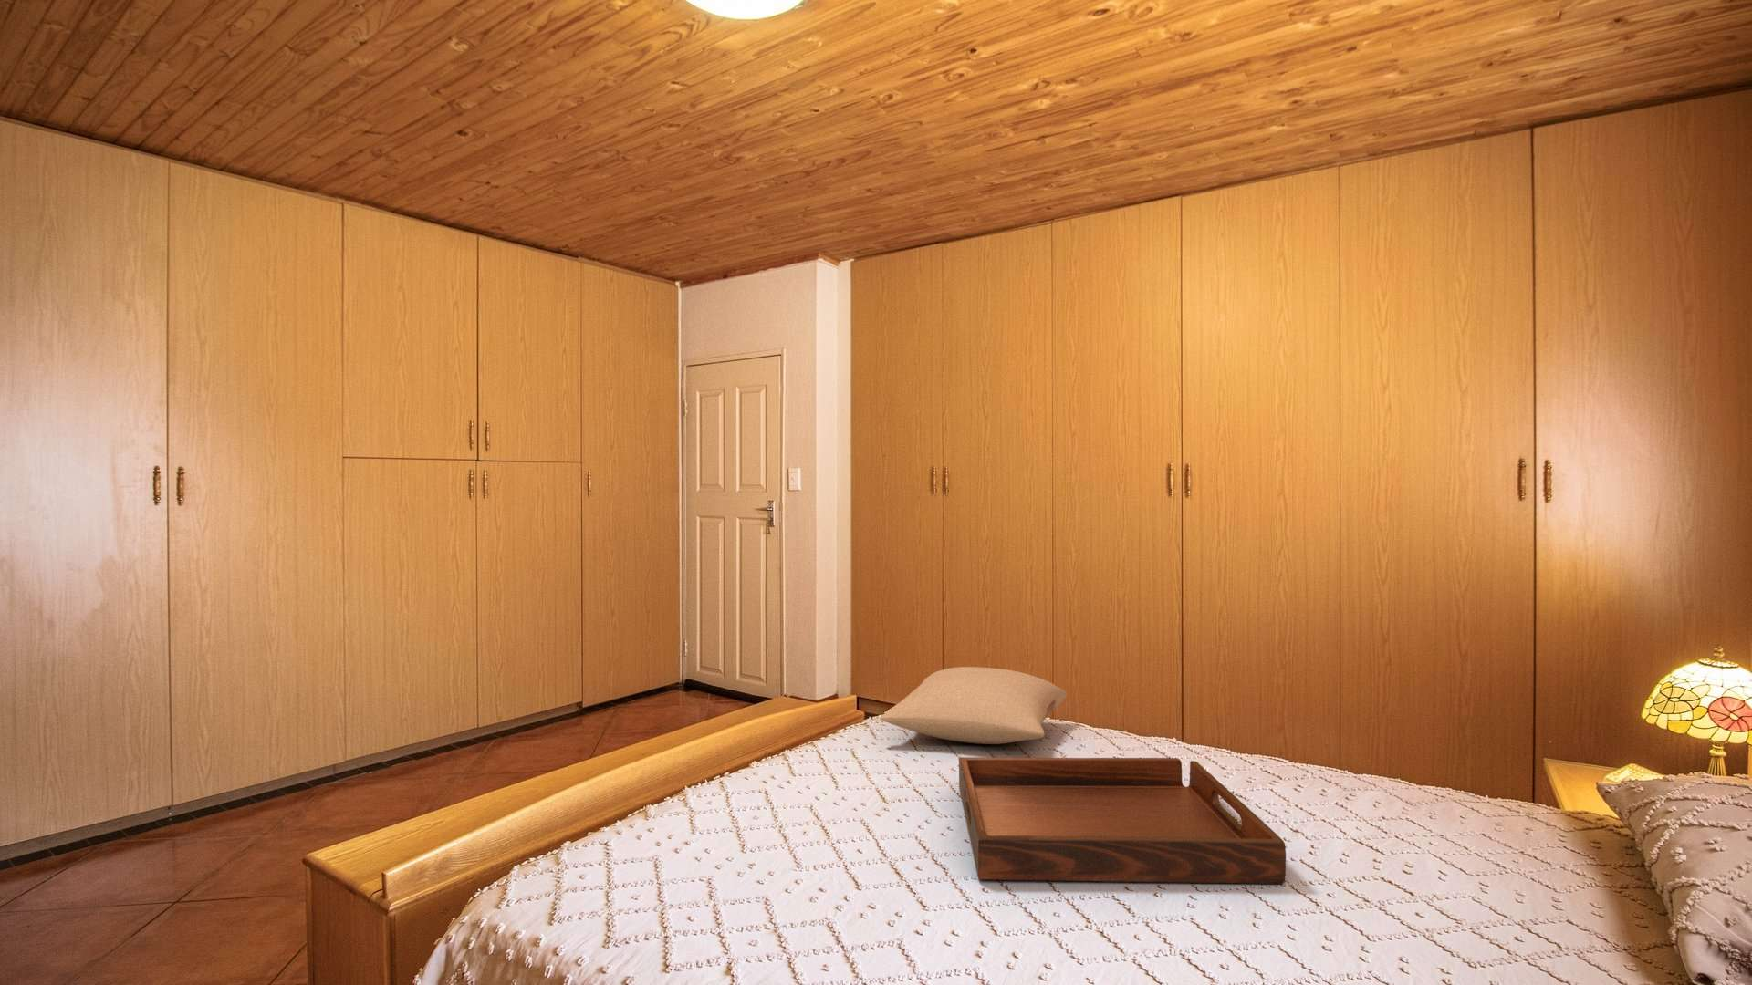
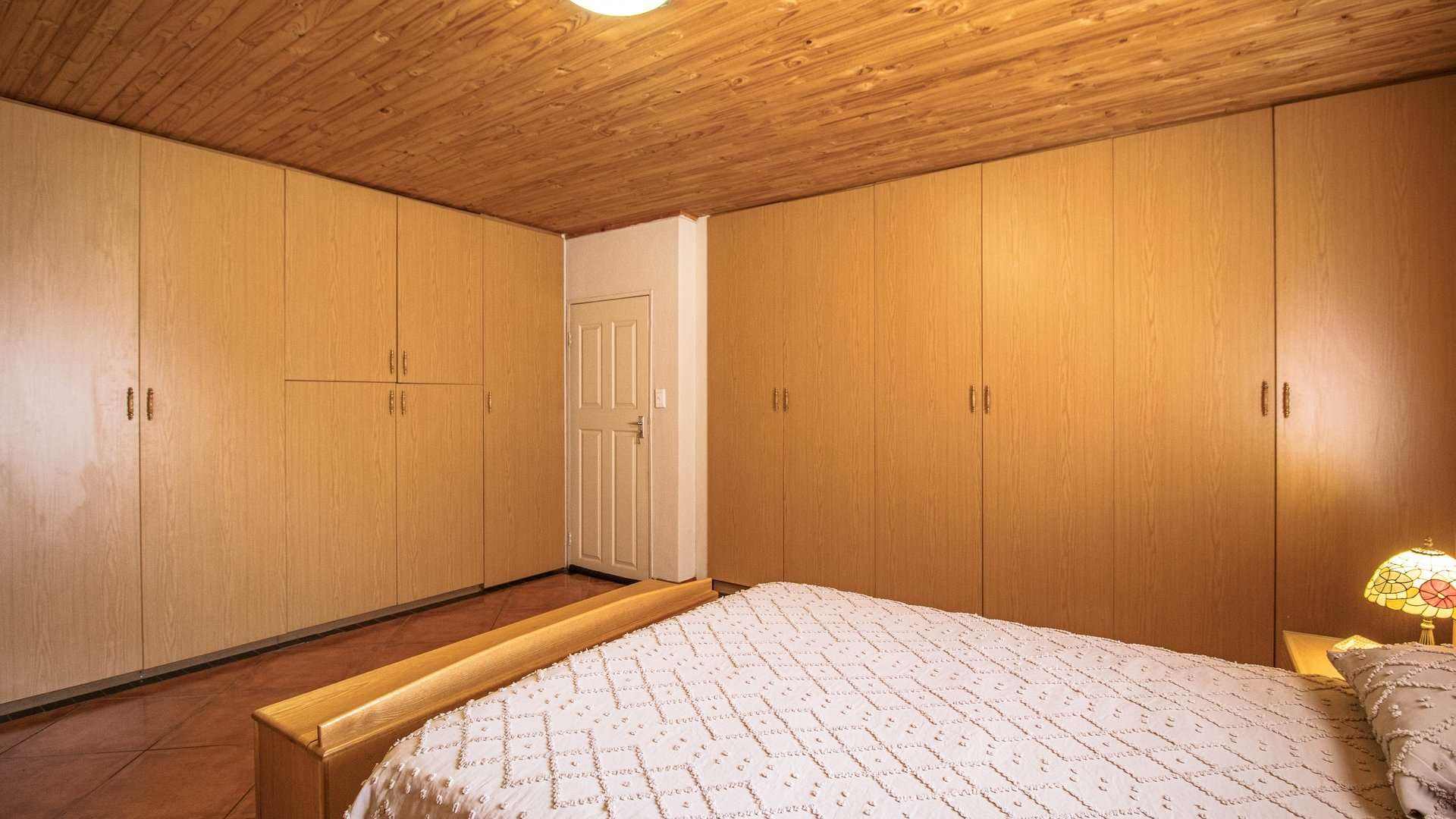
- serving tray (1100, 811)
- pillow (977, 705)
